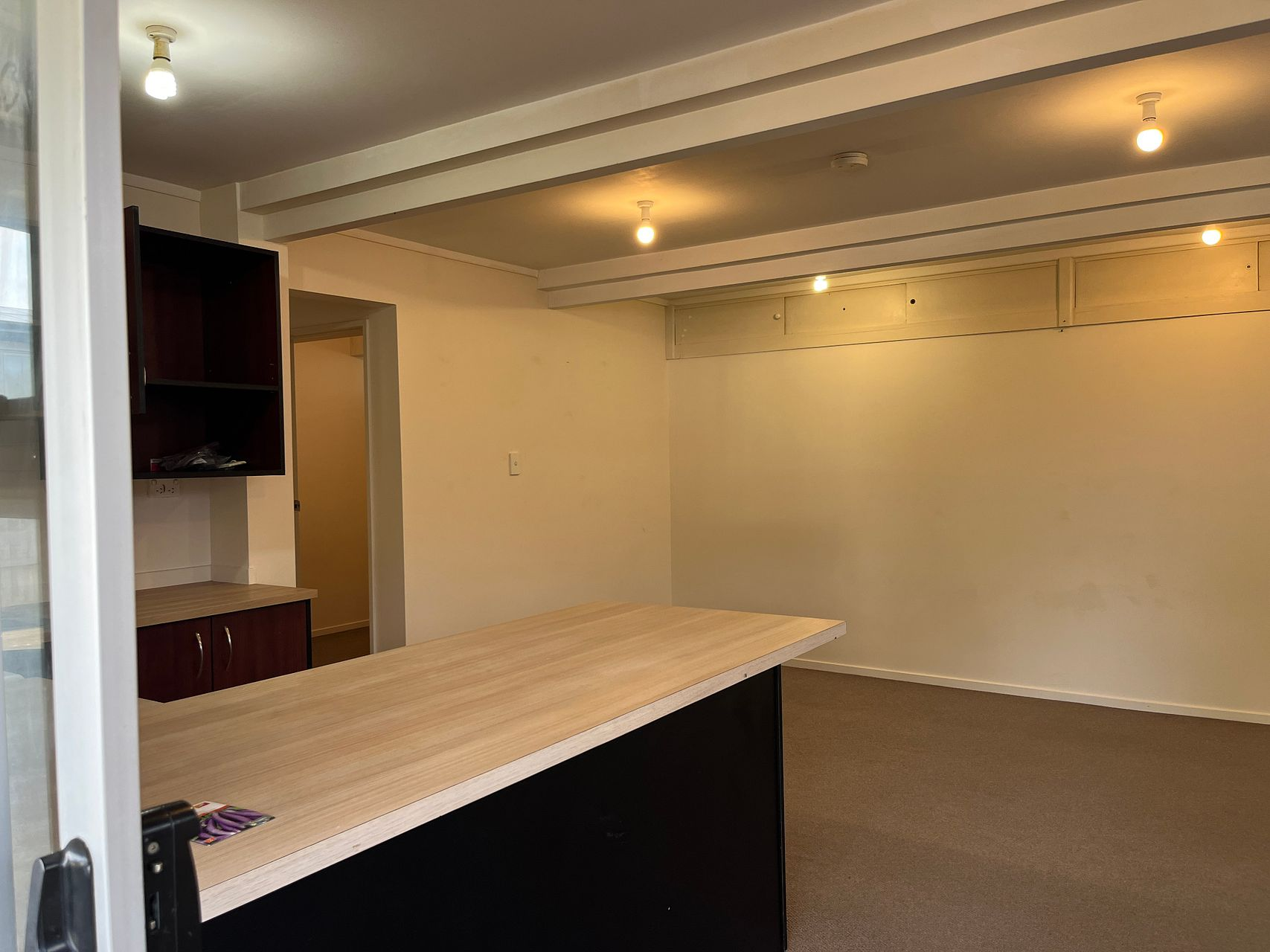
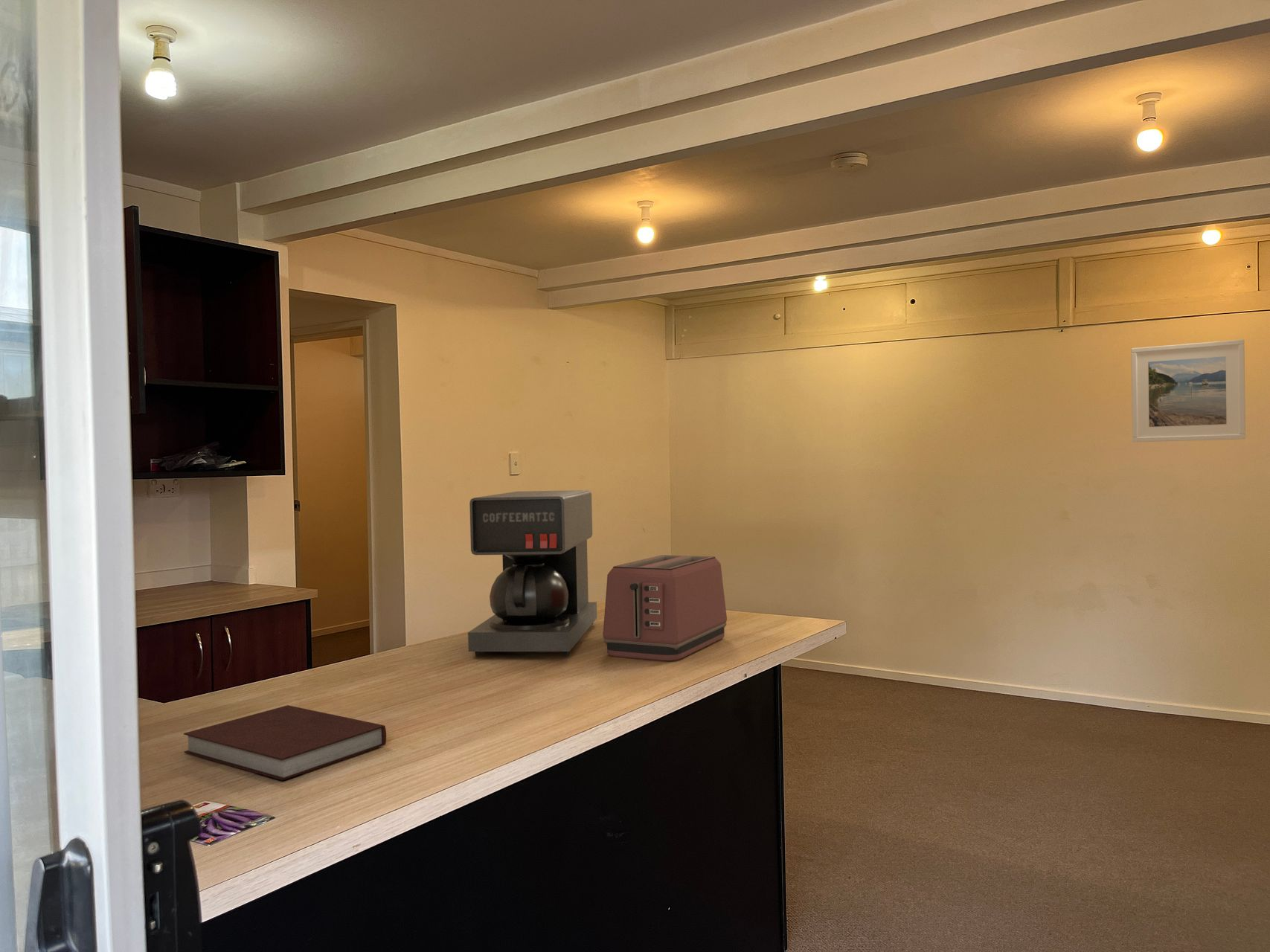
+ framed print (1187, 392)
+ notebook (286, 739)
+ coffee maker (537, 566)
+ toaster (665, 604)
